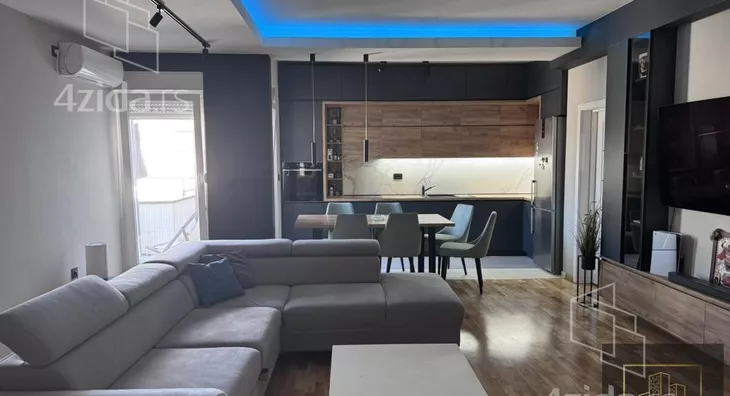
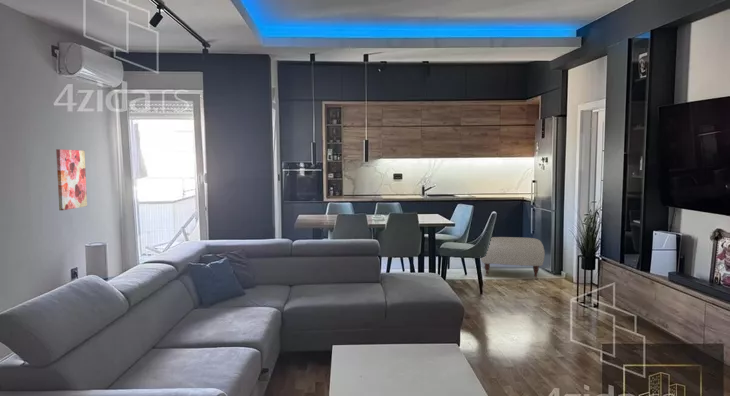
+ wall art (72, 179)
+ ottoman (511, 256)
